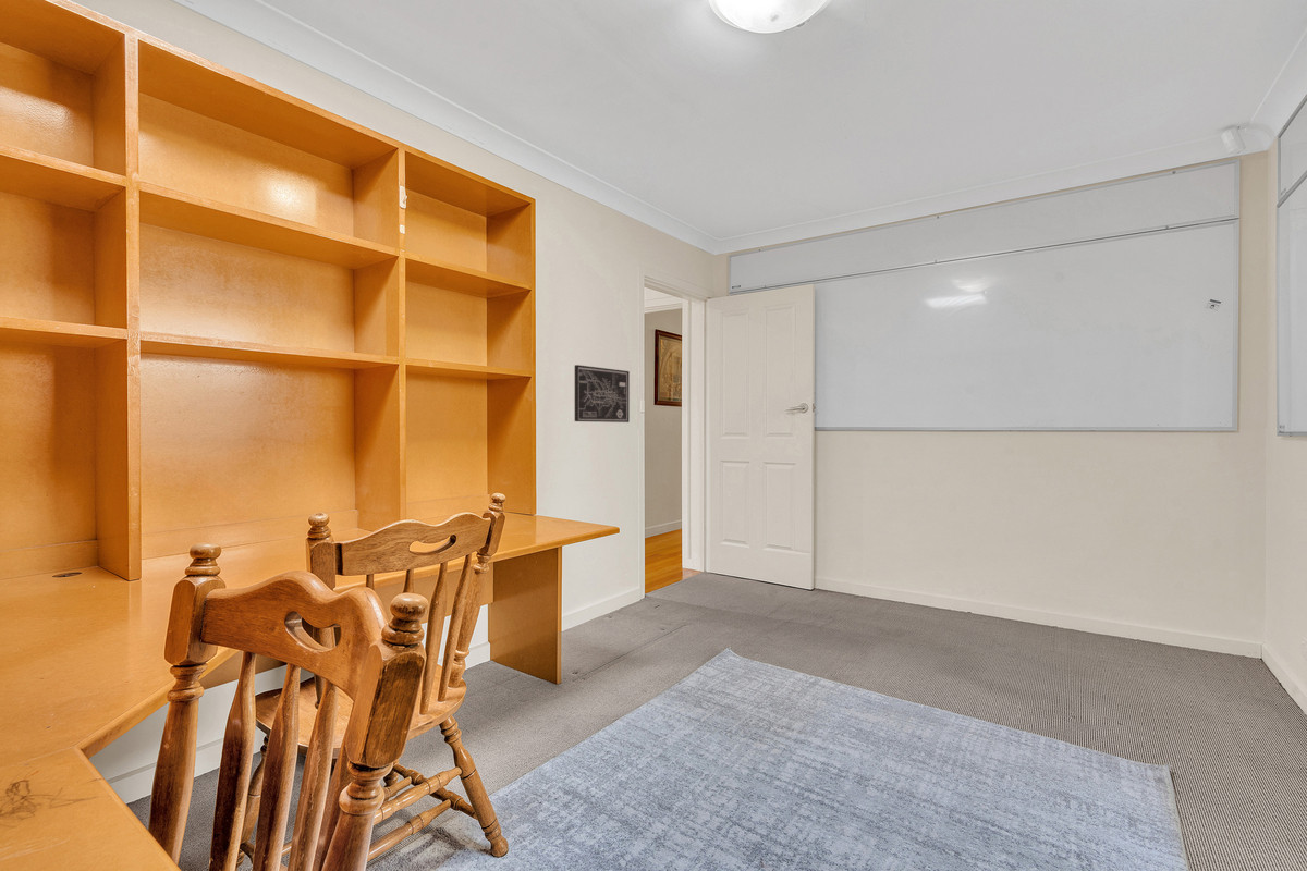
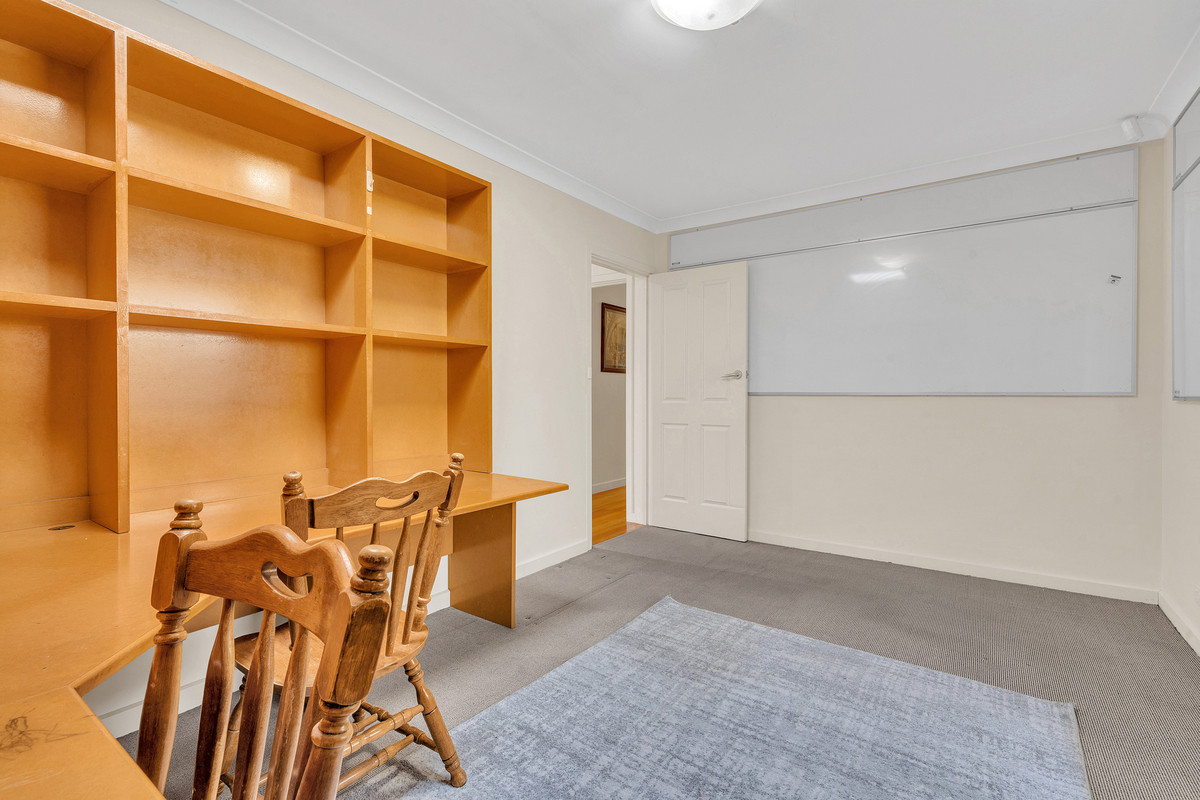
- wall art (602, 394)
